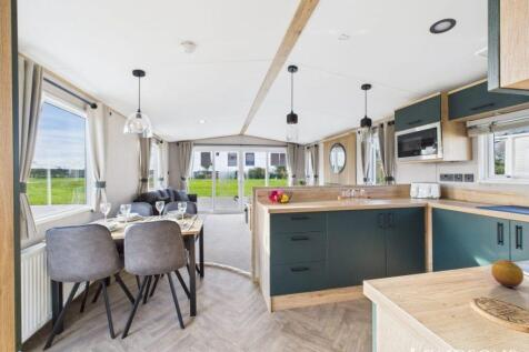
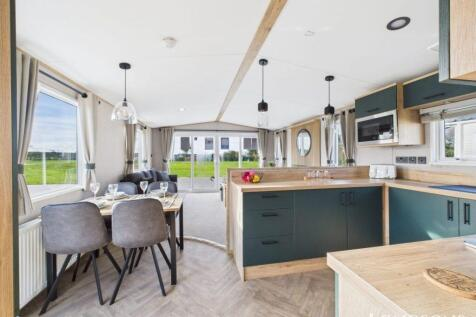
- fruit (507, 272)
